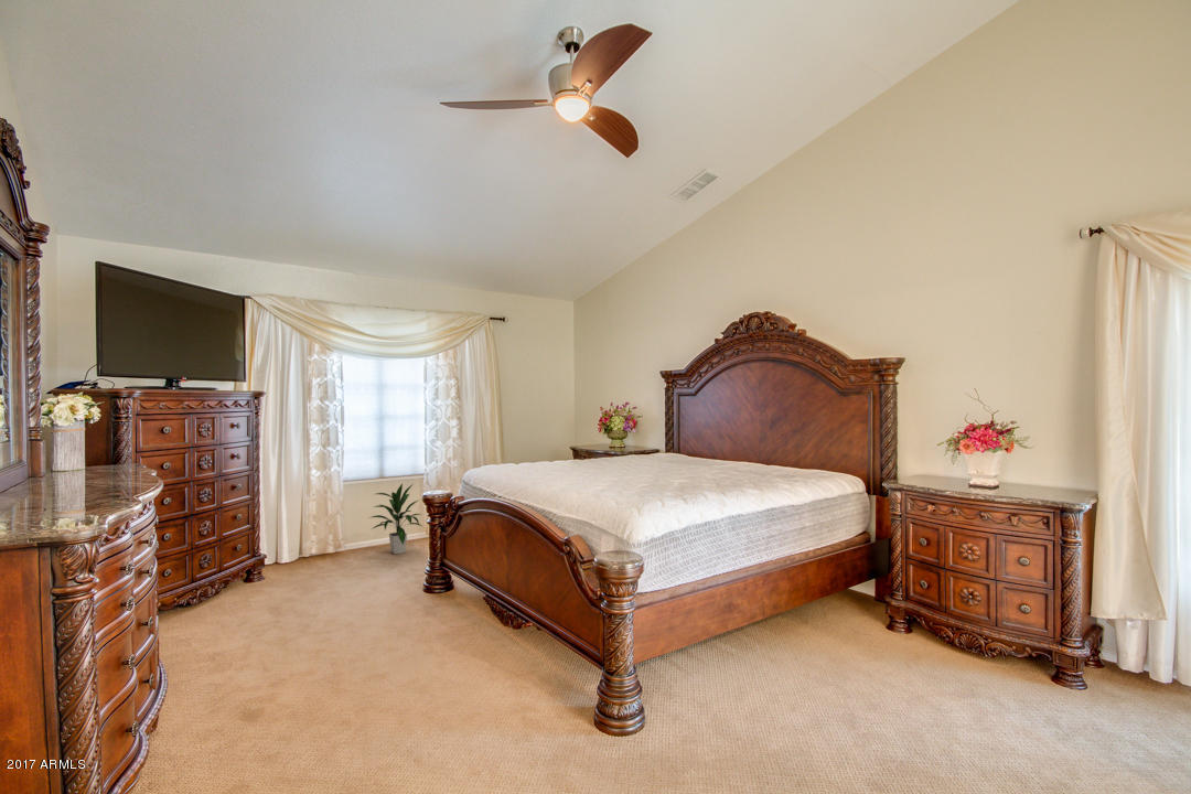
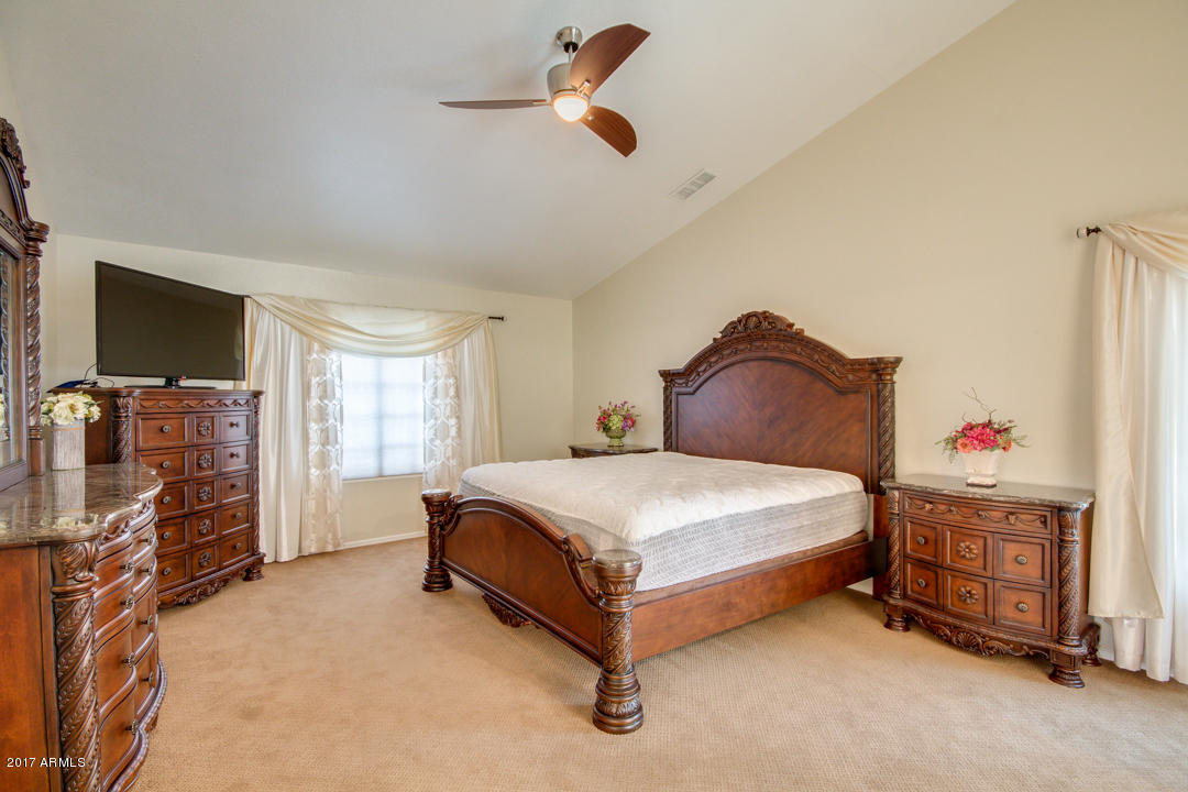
- indoor plant (397, 518)
